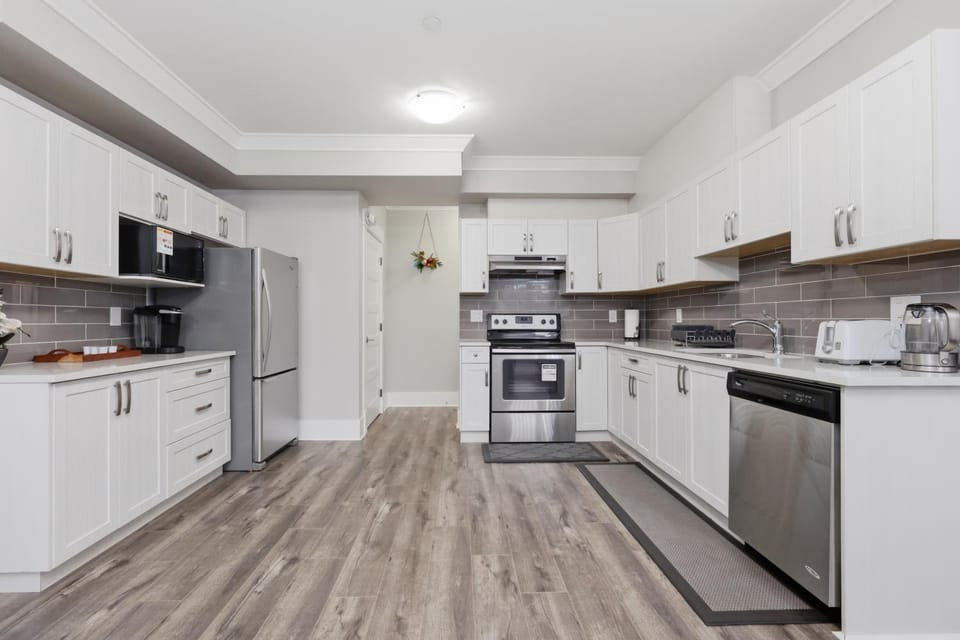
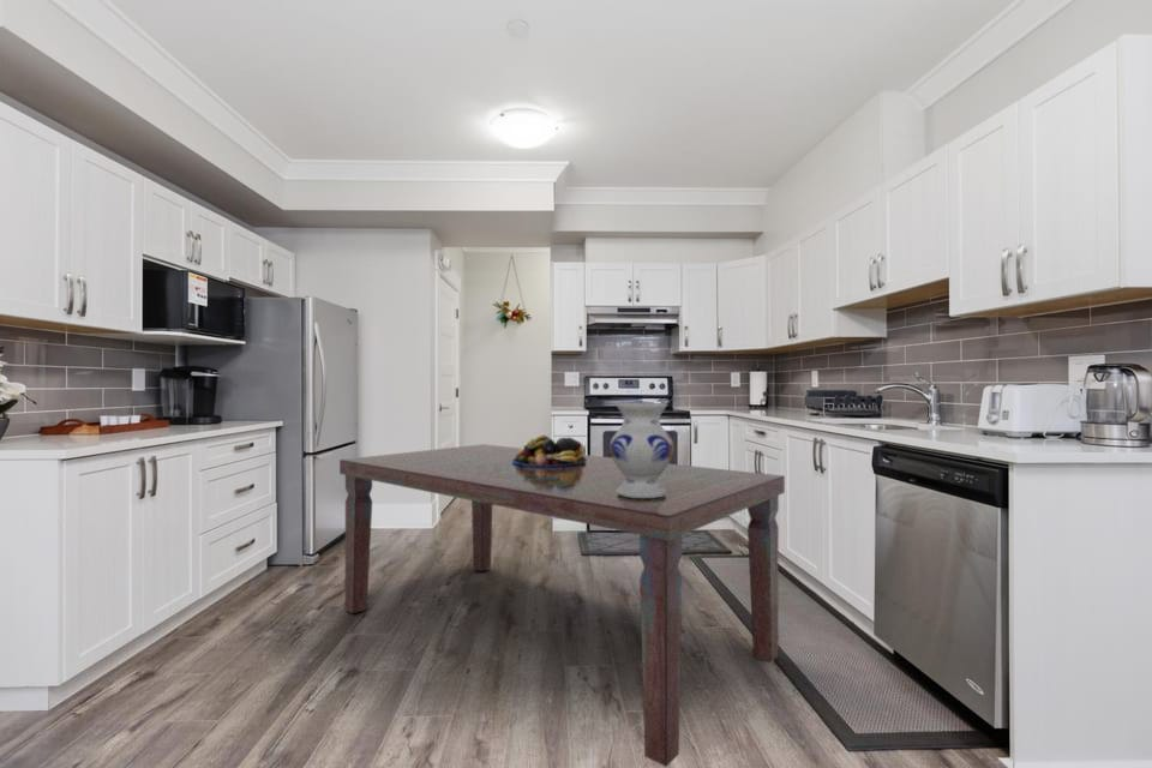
+ fruit bowl (548, 448)
+ dining table (551, 516)
+ vase (641, 448)
